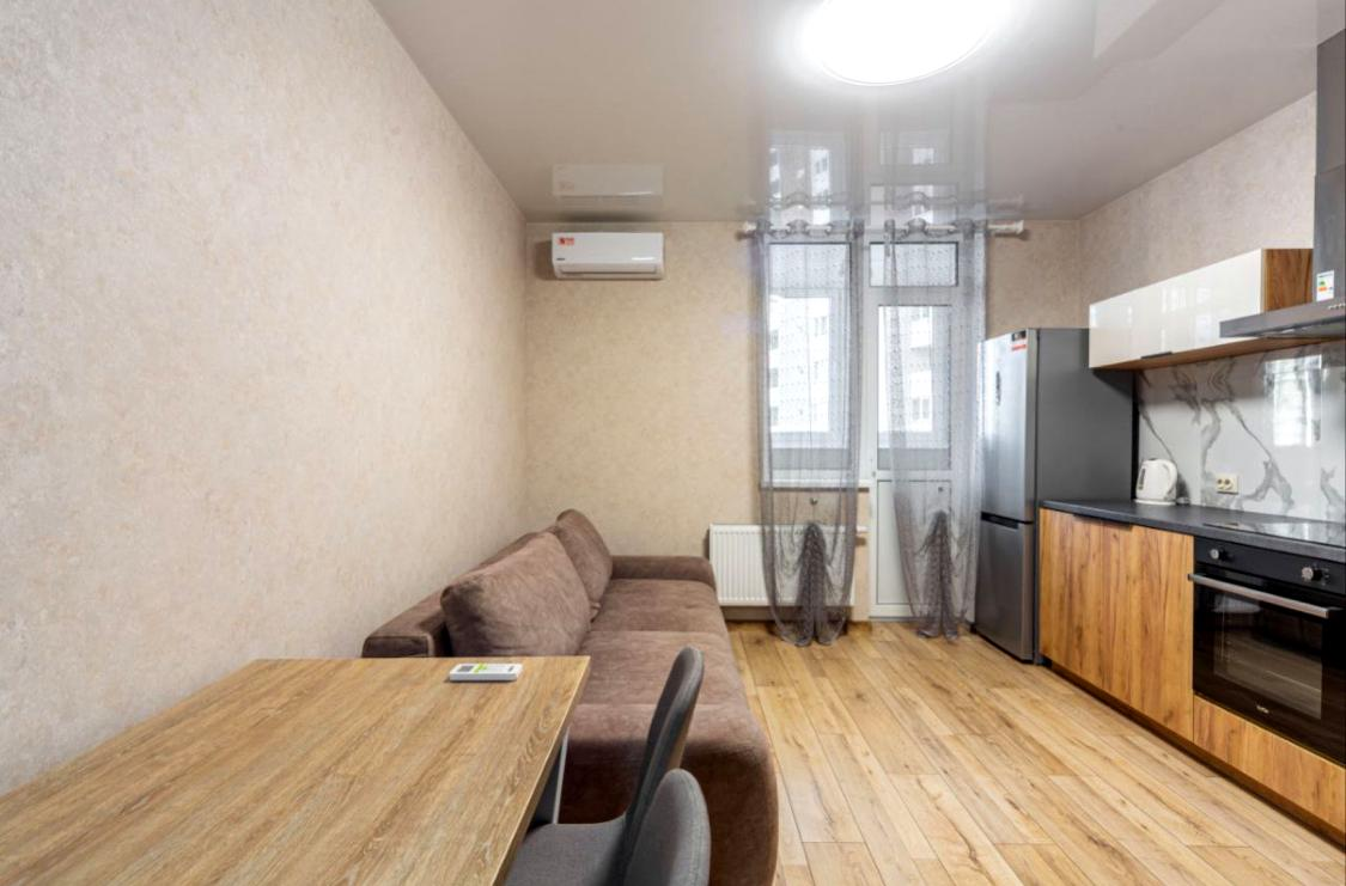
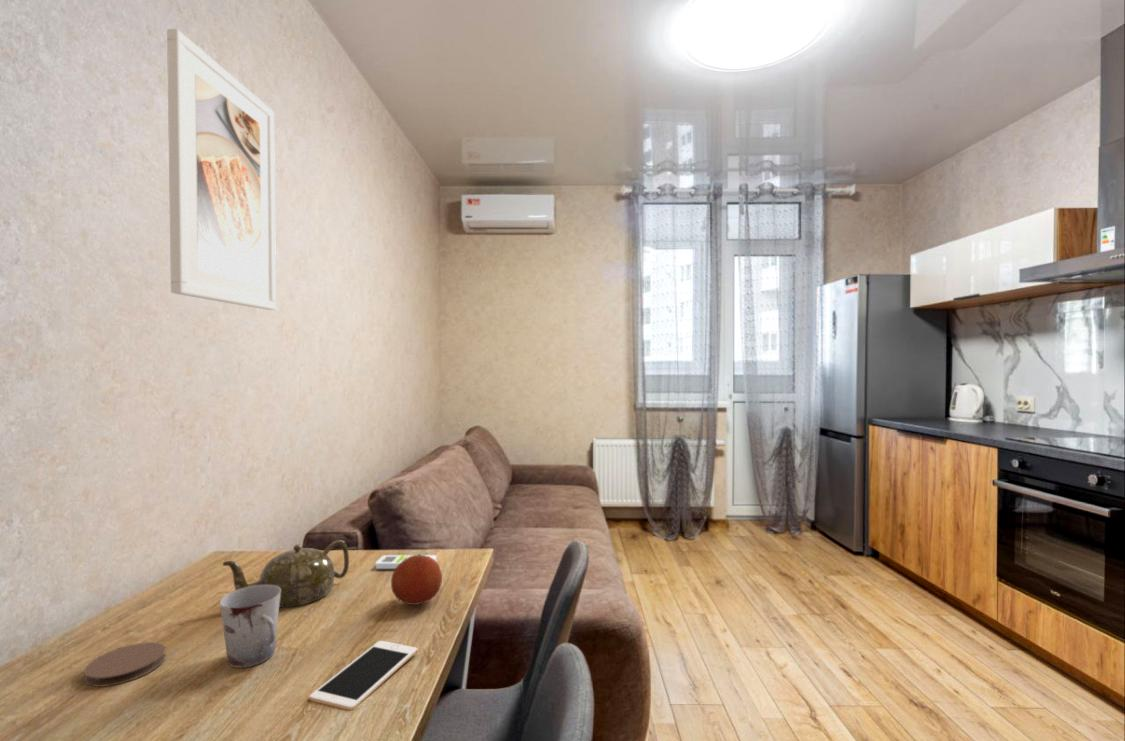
+ cup (256, 629)
+ fruit (417, 578)
+ cell phone (367, 672)
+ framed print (229, 189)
+ teapot (291, 570)
+ coaster (126, 663)
